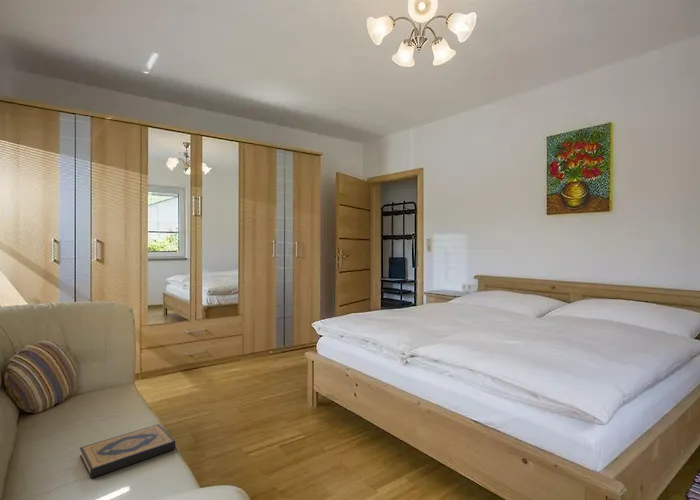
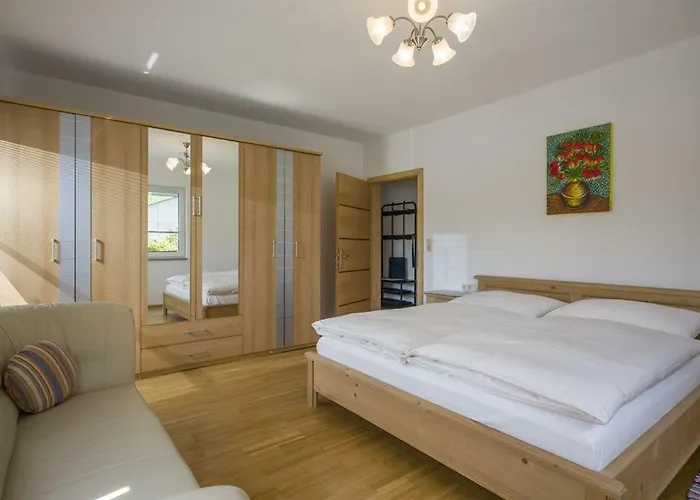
- hardback book (128, 448)
